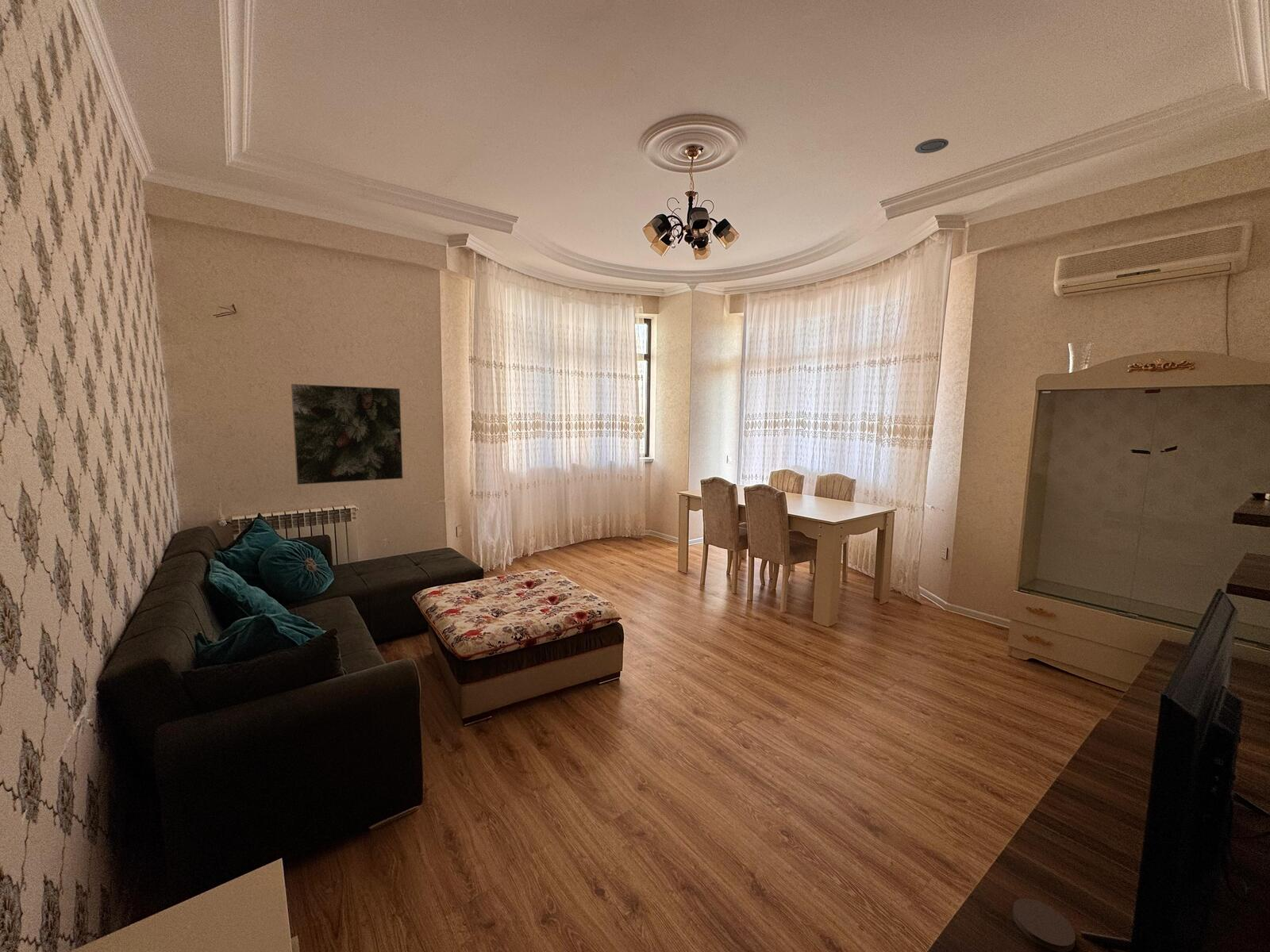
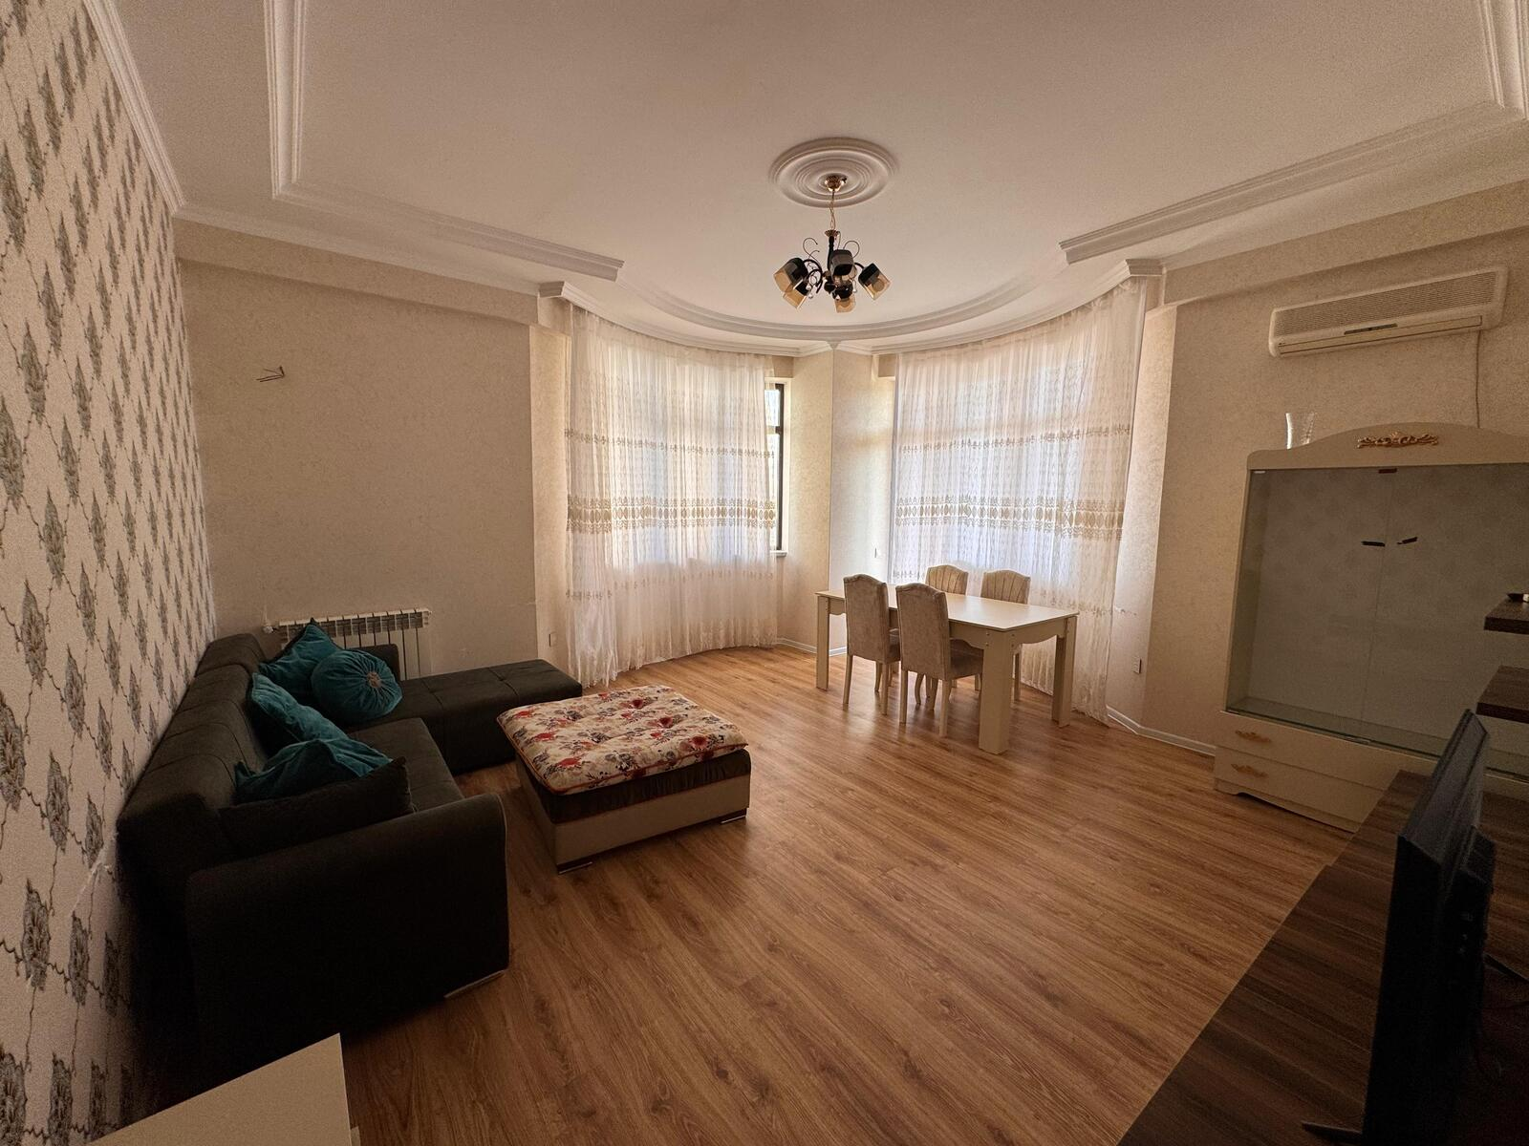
- coaster (1043, 923)
- recessed light (931, 144)
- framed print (350, 434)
